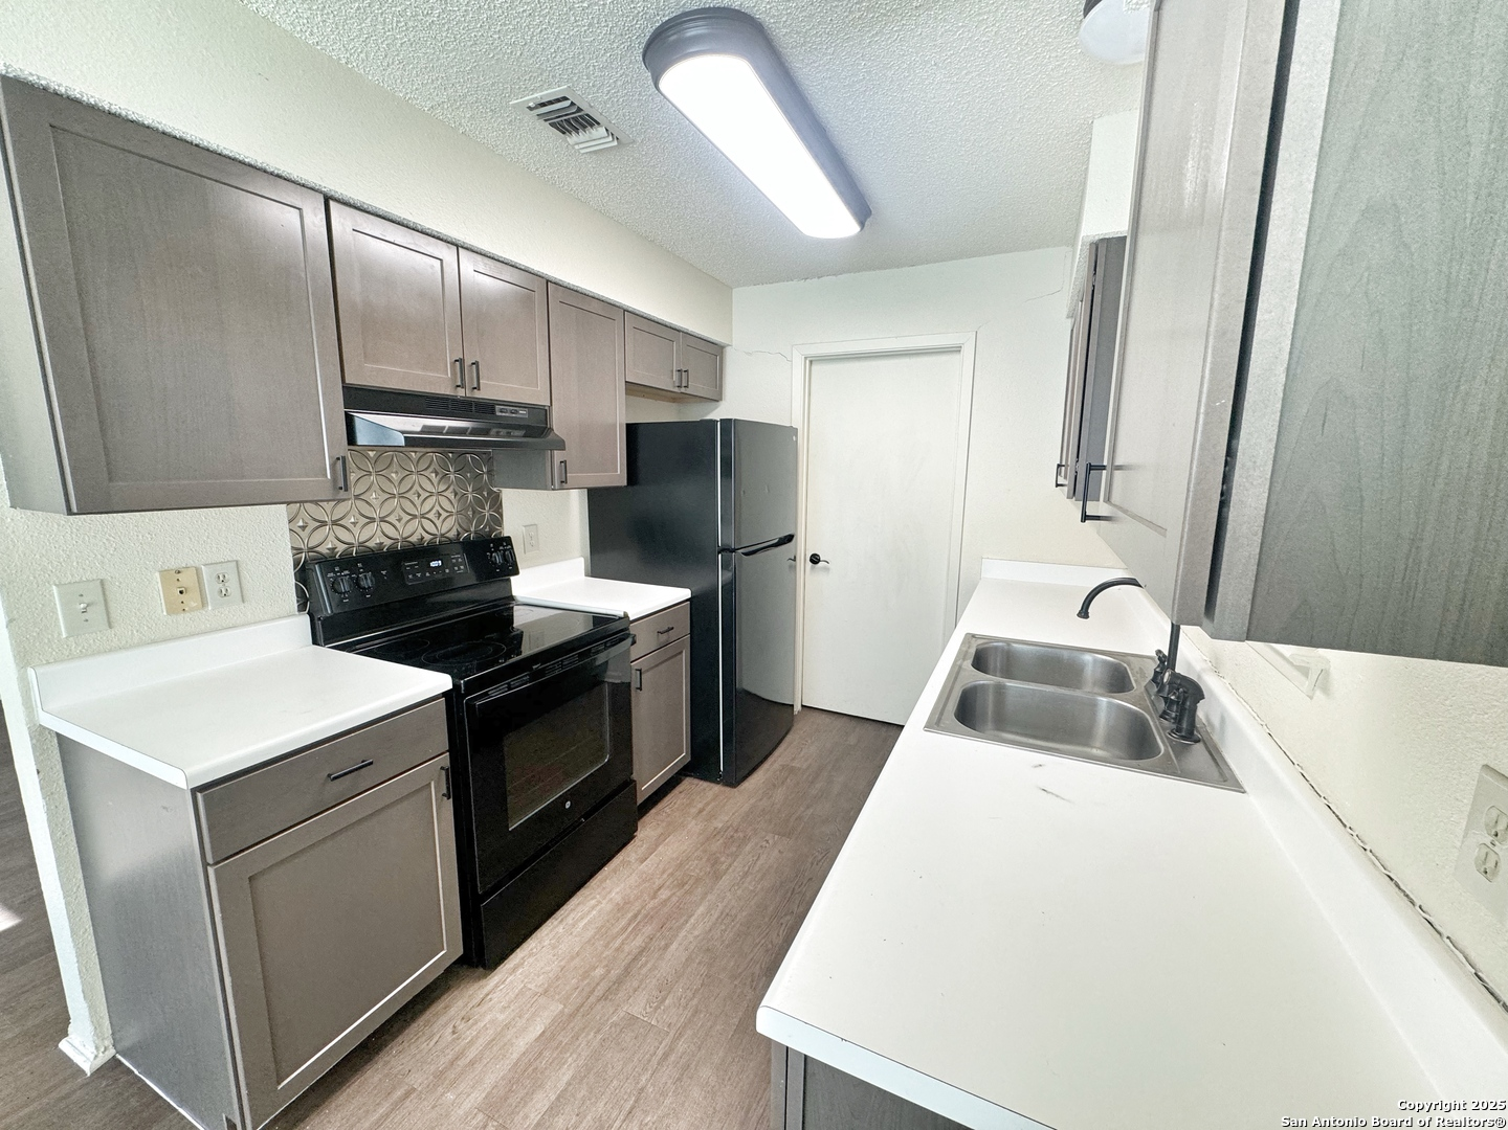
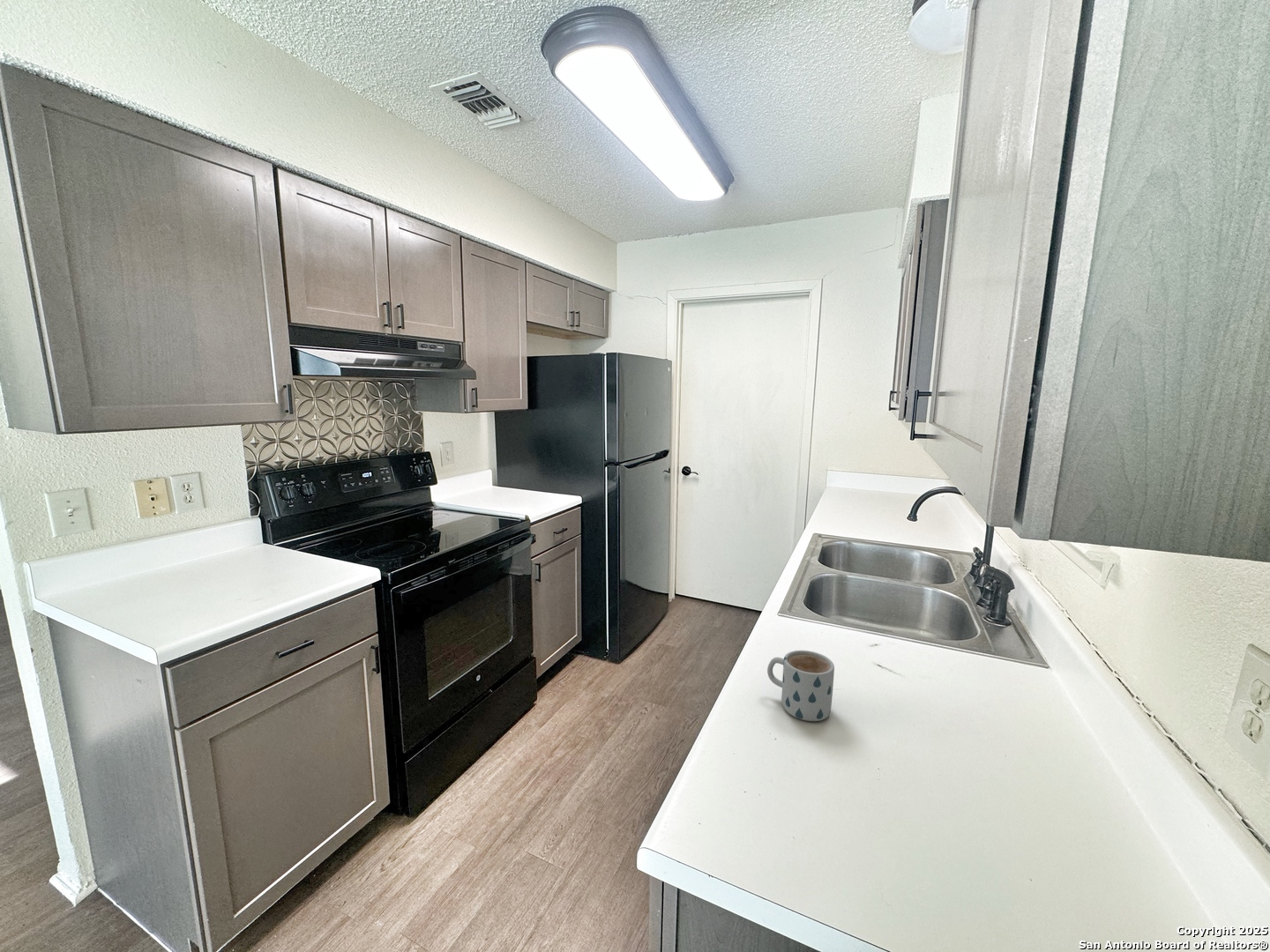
+ mug (798, 681)
